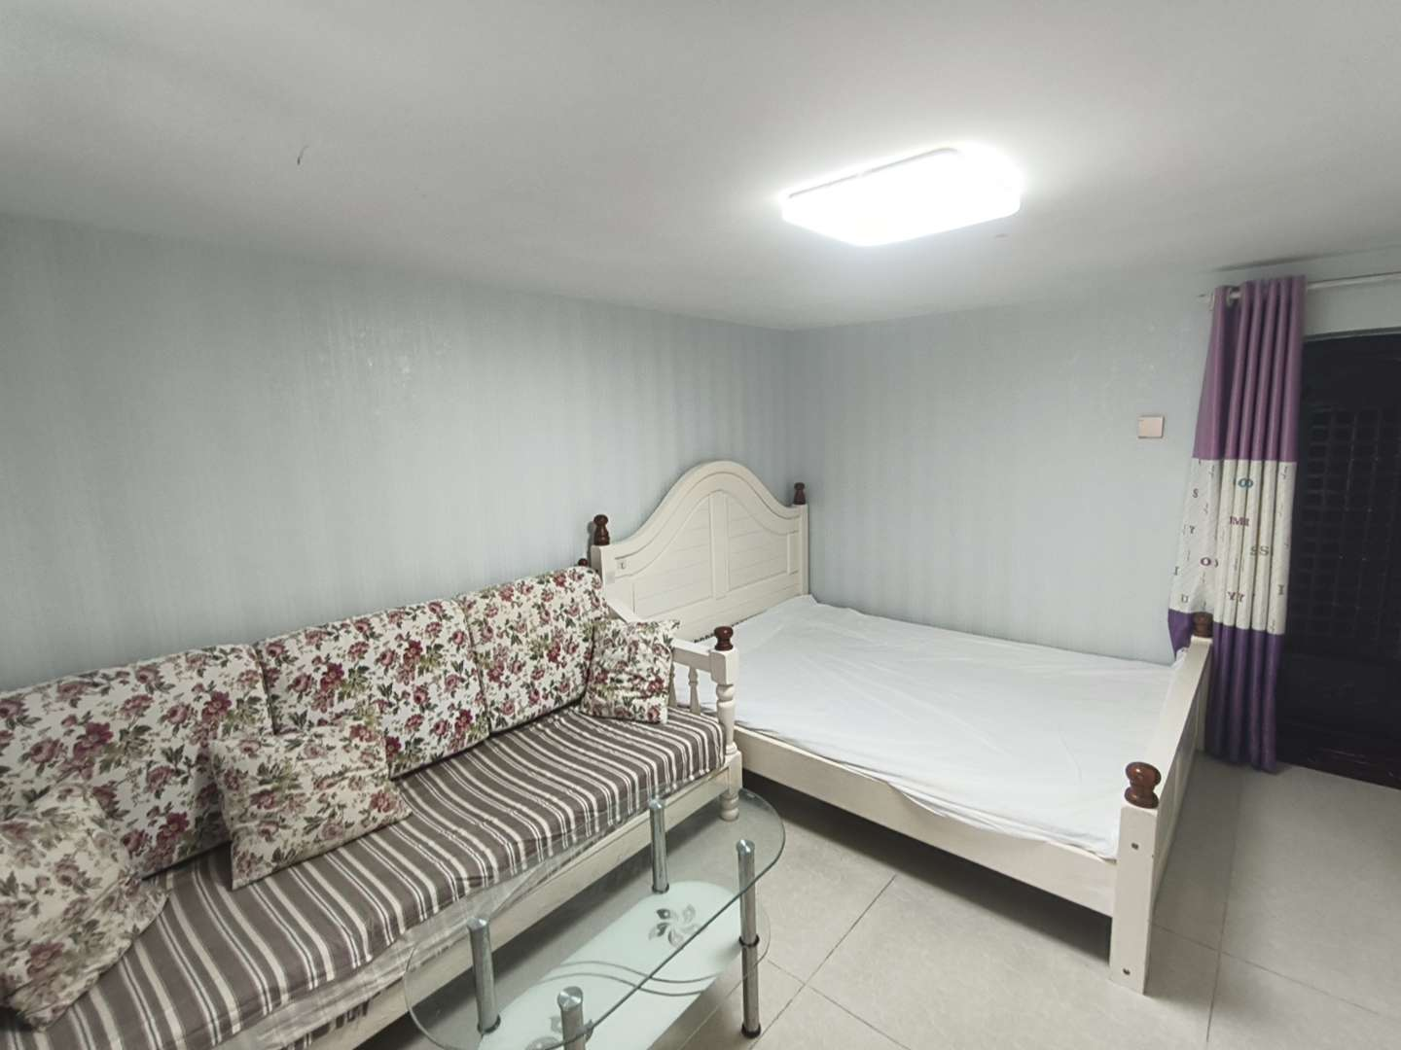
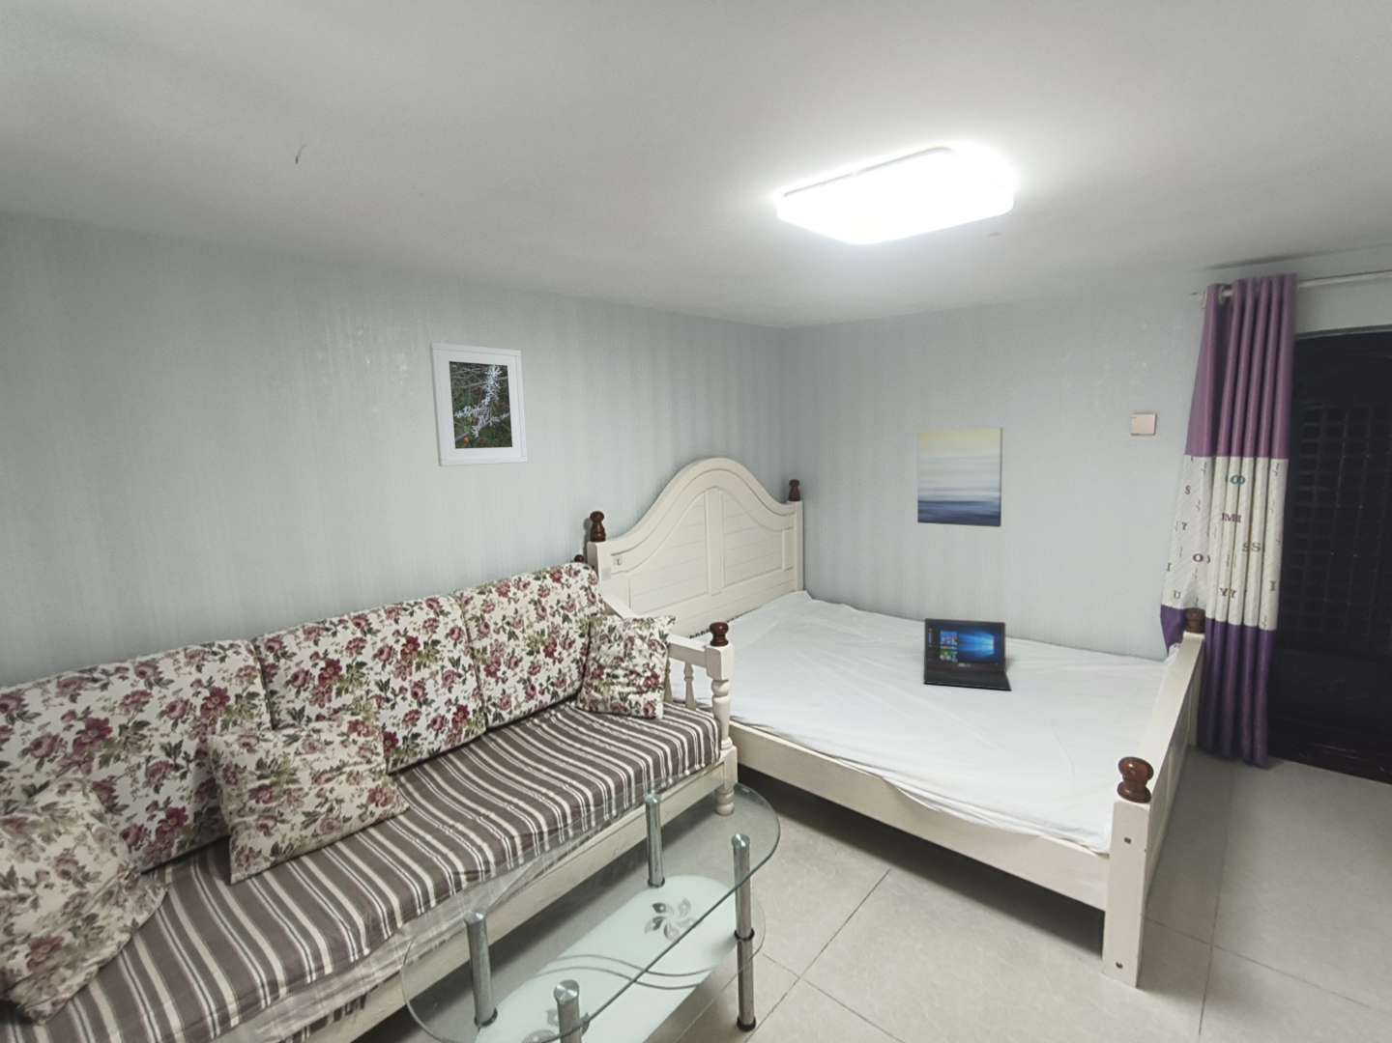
+ laptop (965, 652)
+ wall art (958, 477)
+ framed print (480, 405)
